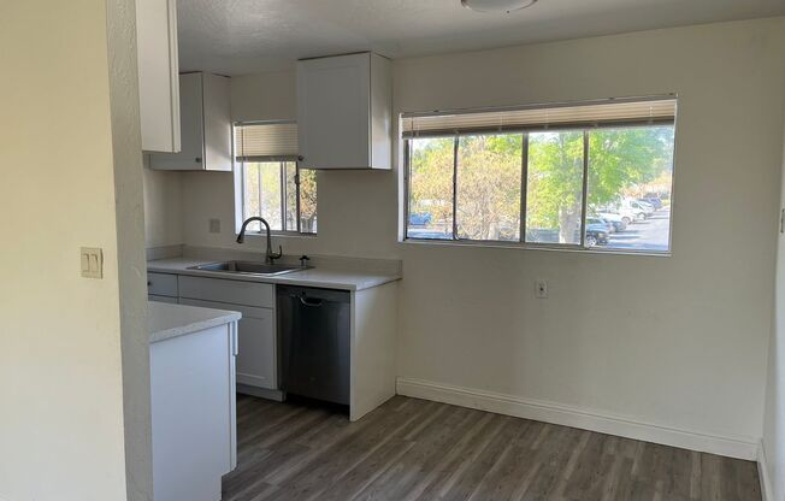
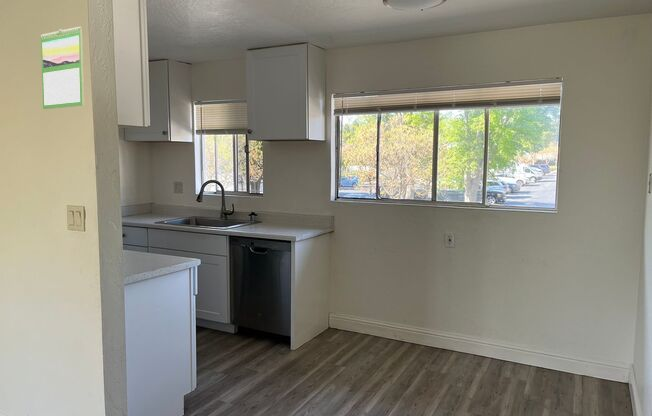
+ calendar (61, 68)
